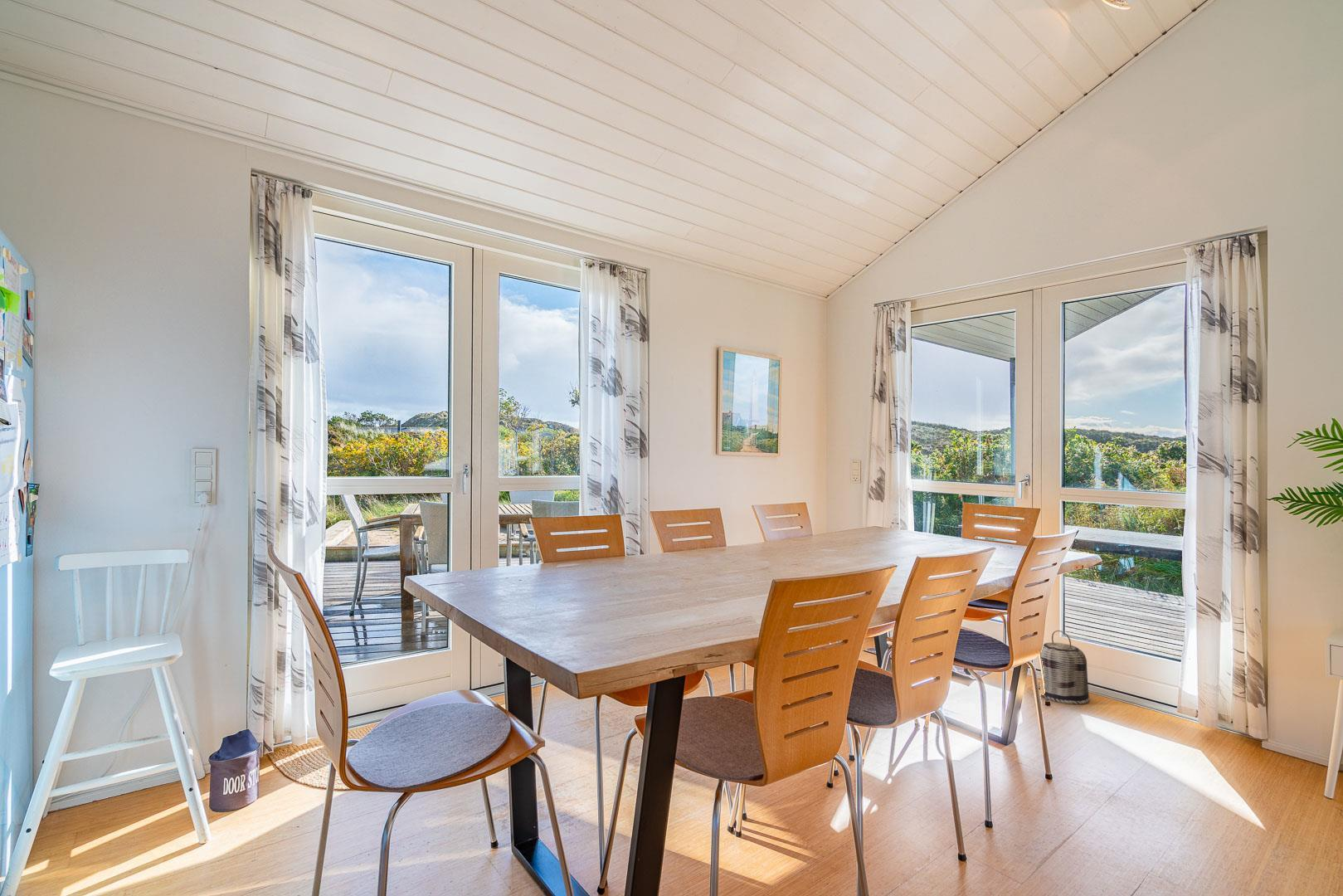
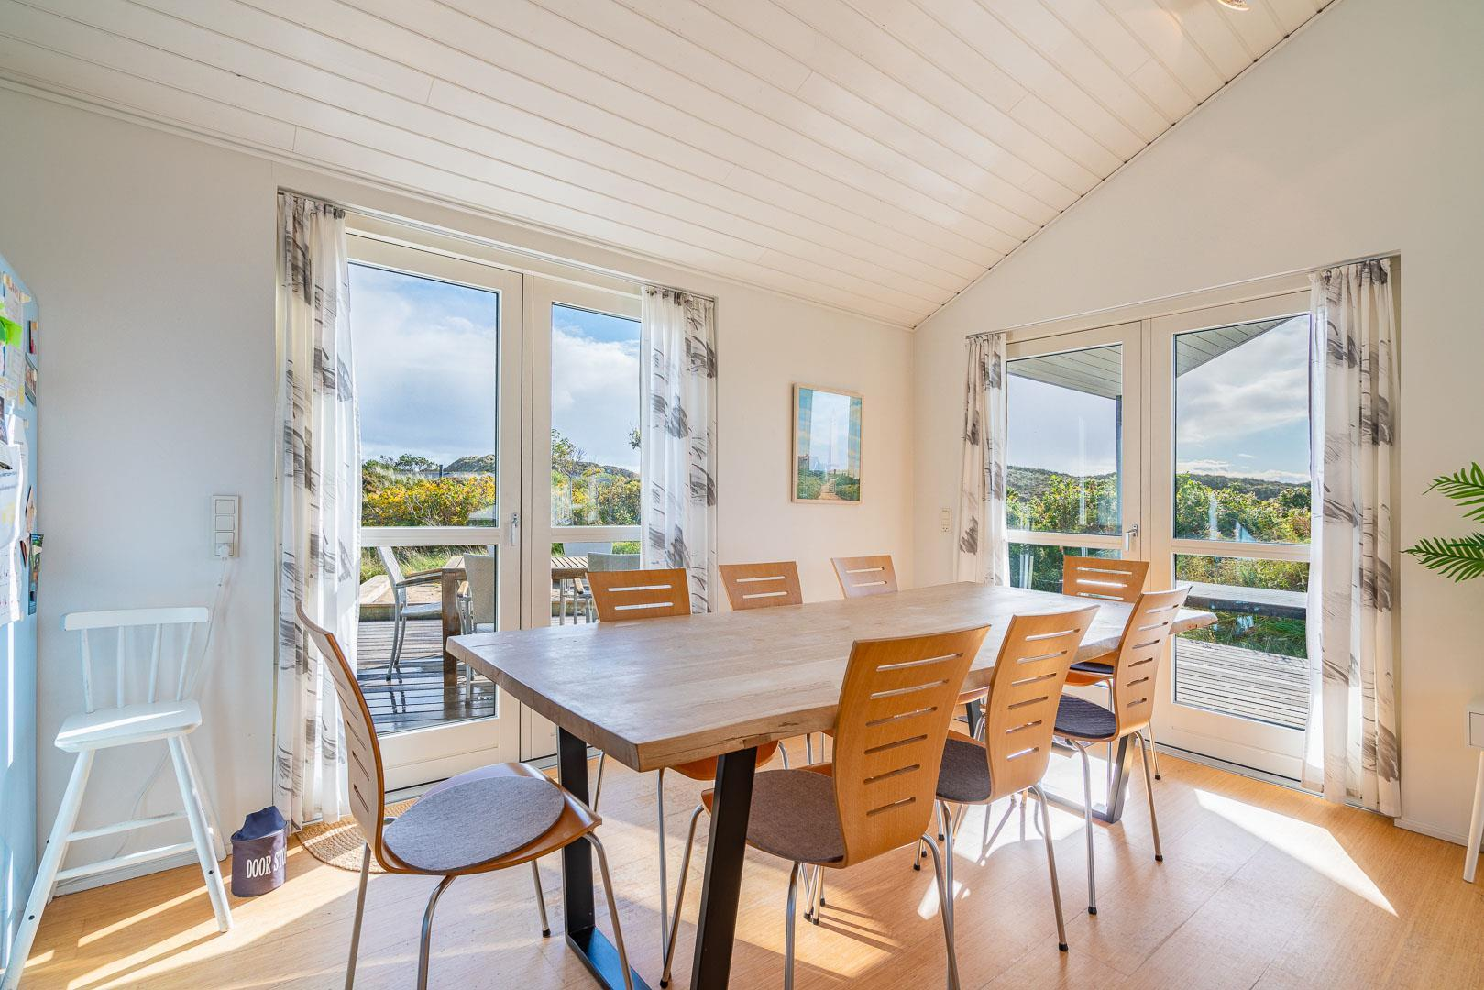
- basket (1061, 663)
